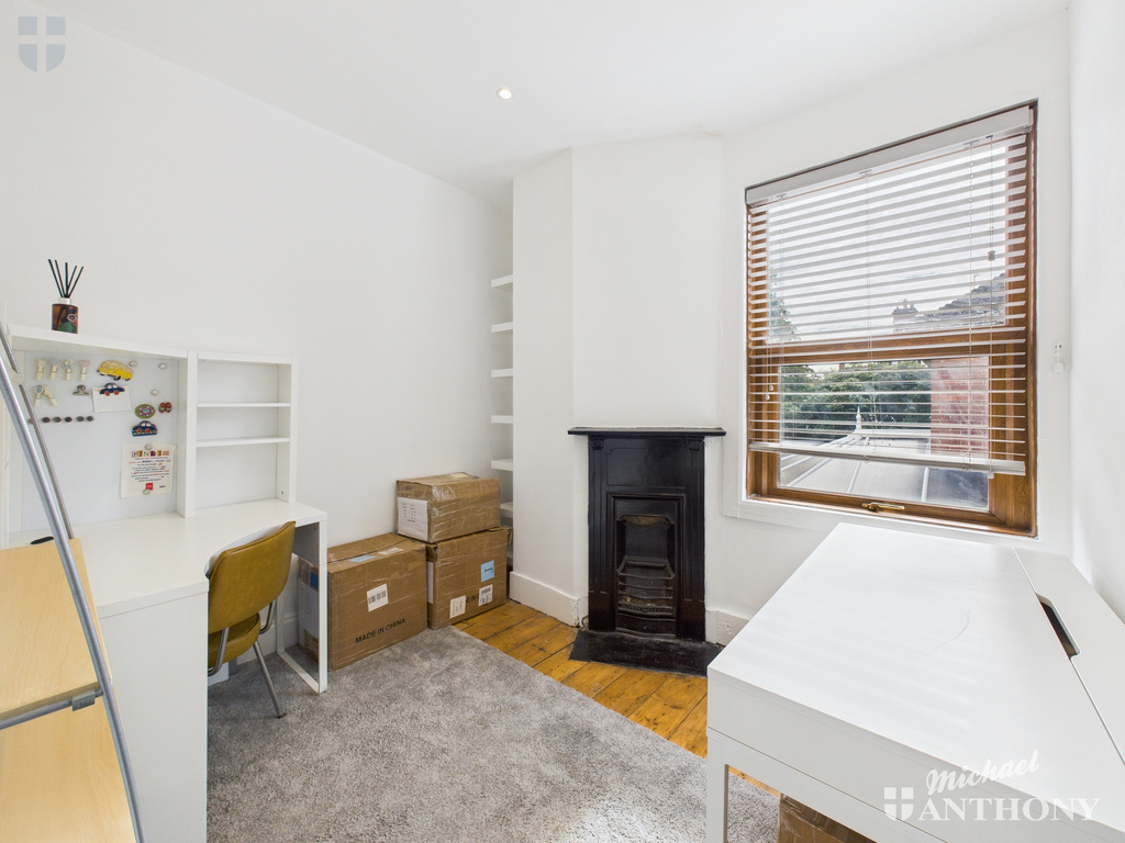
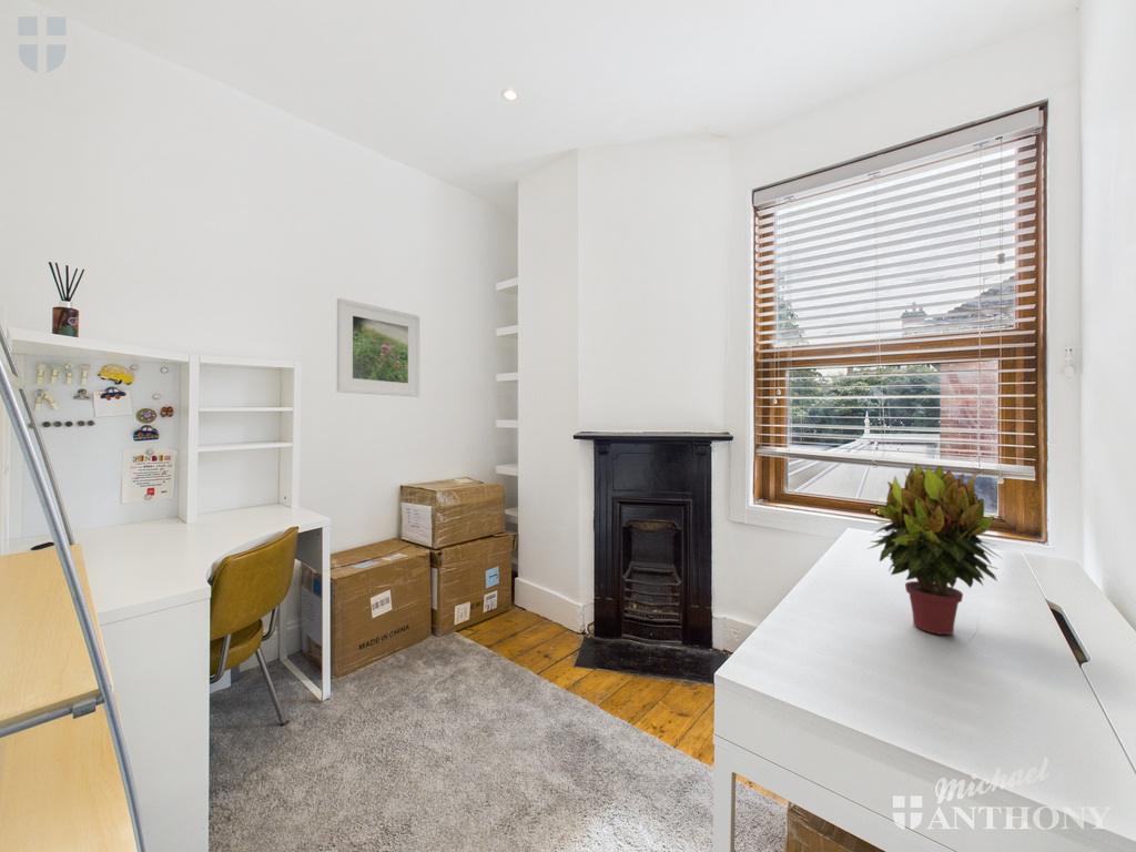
+ potted plant (929, 546)
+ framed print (381, 351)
